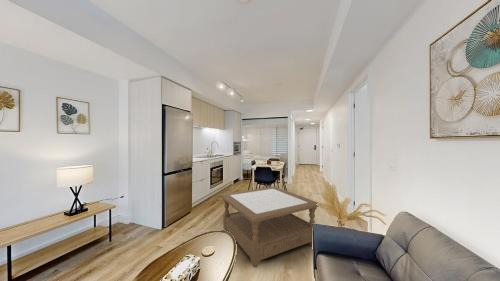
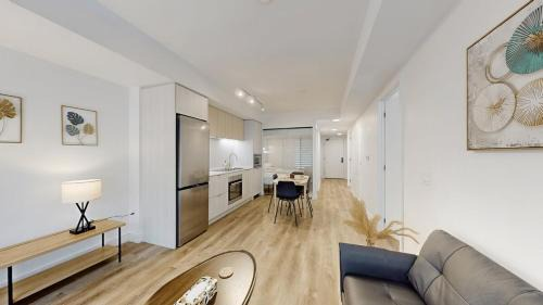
- coffee table (266, 218)
